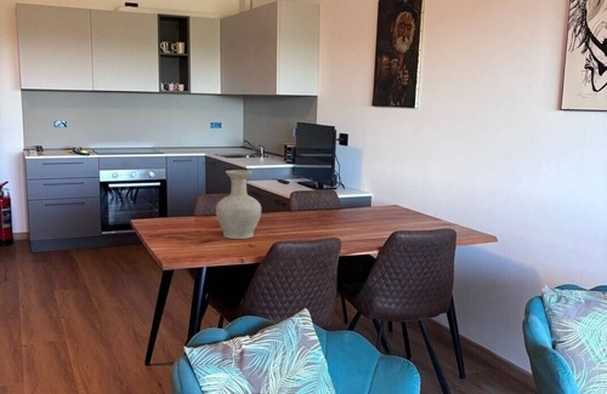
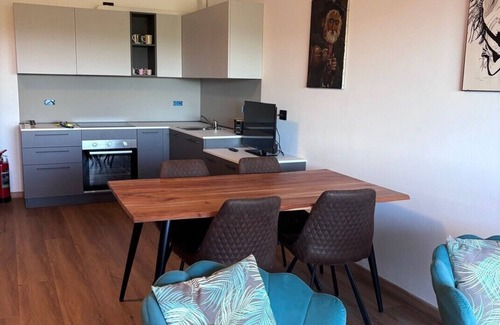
- vase (238, 204)
